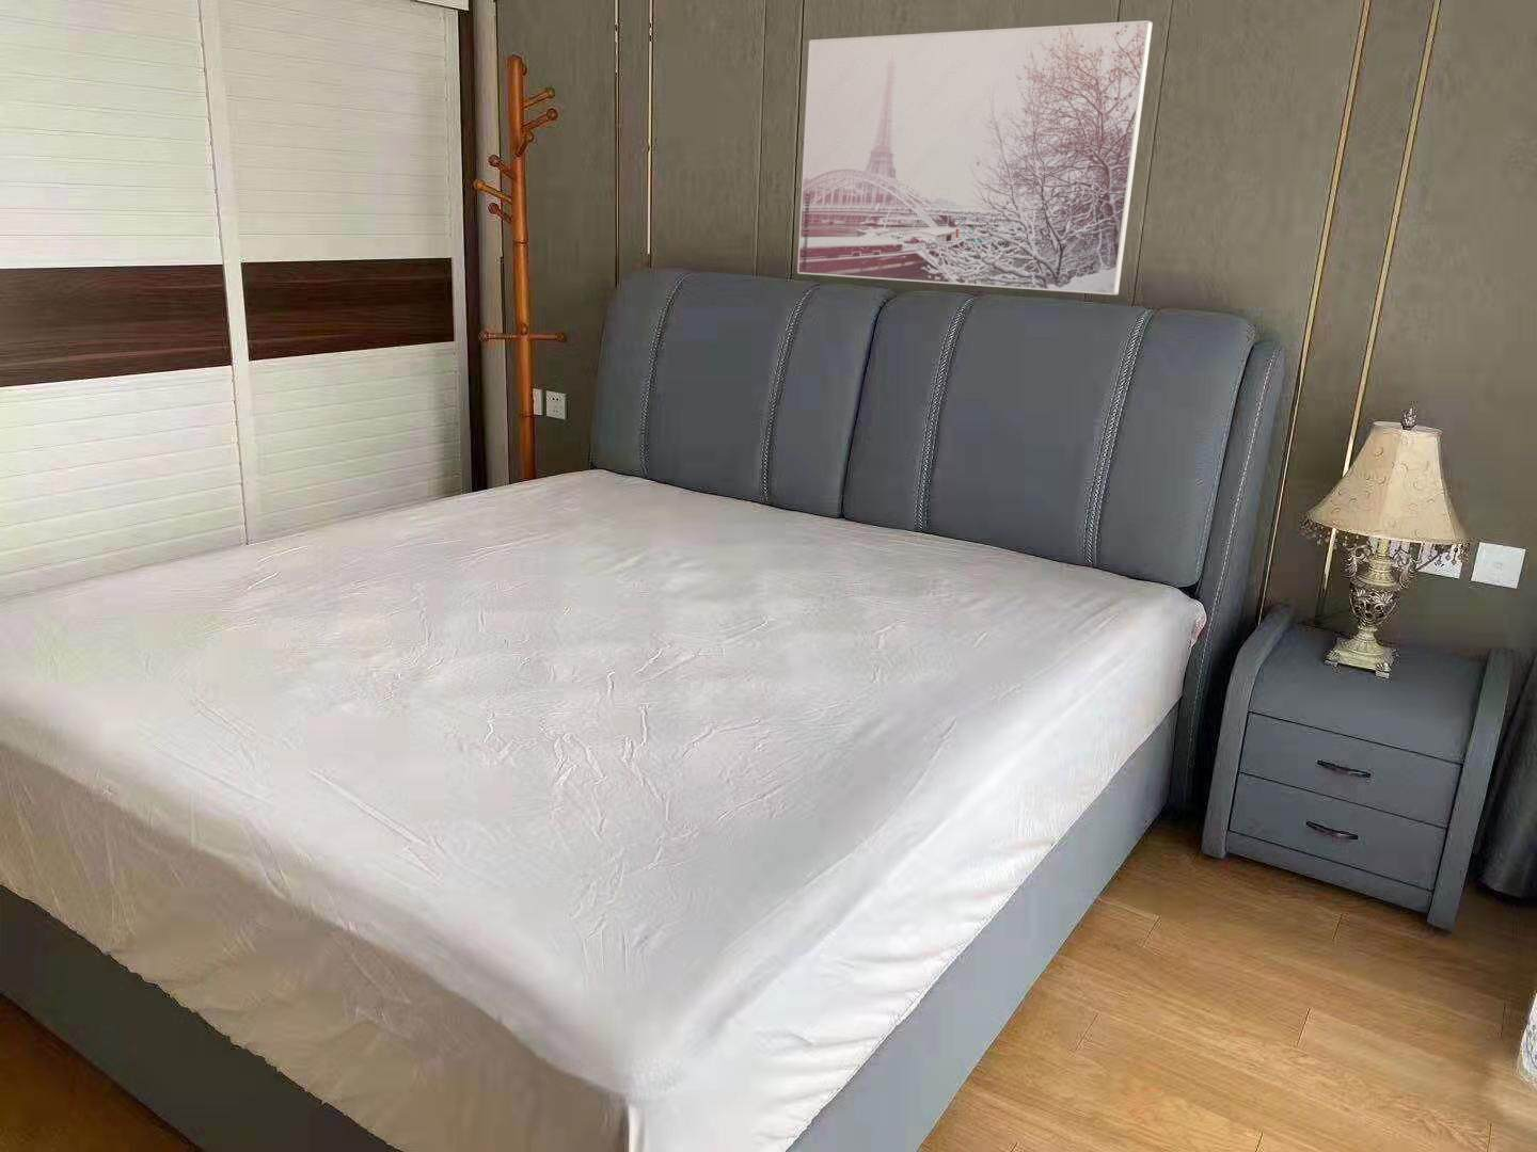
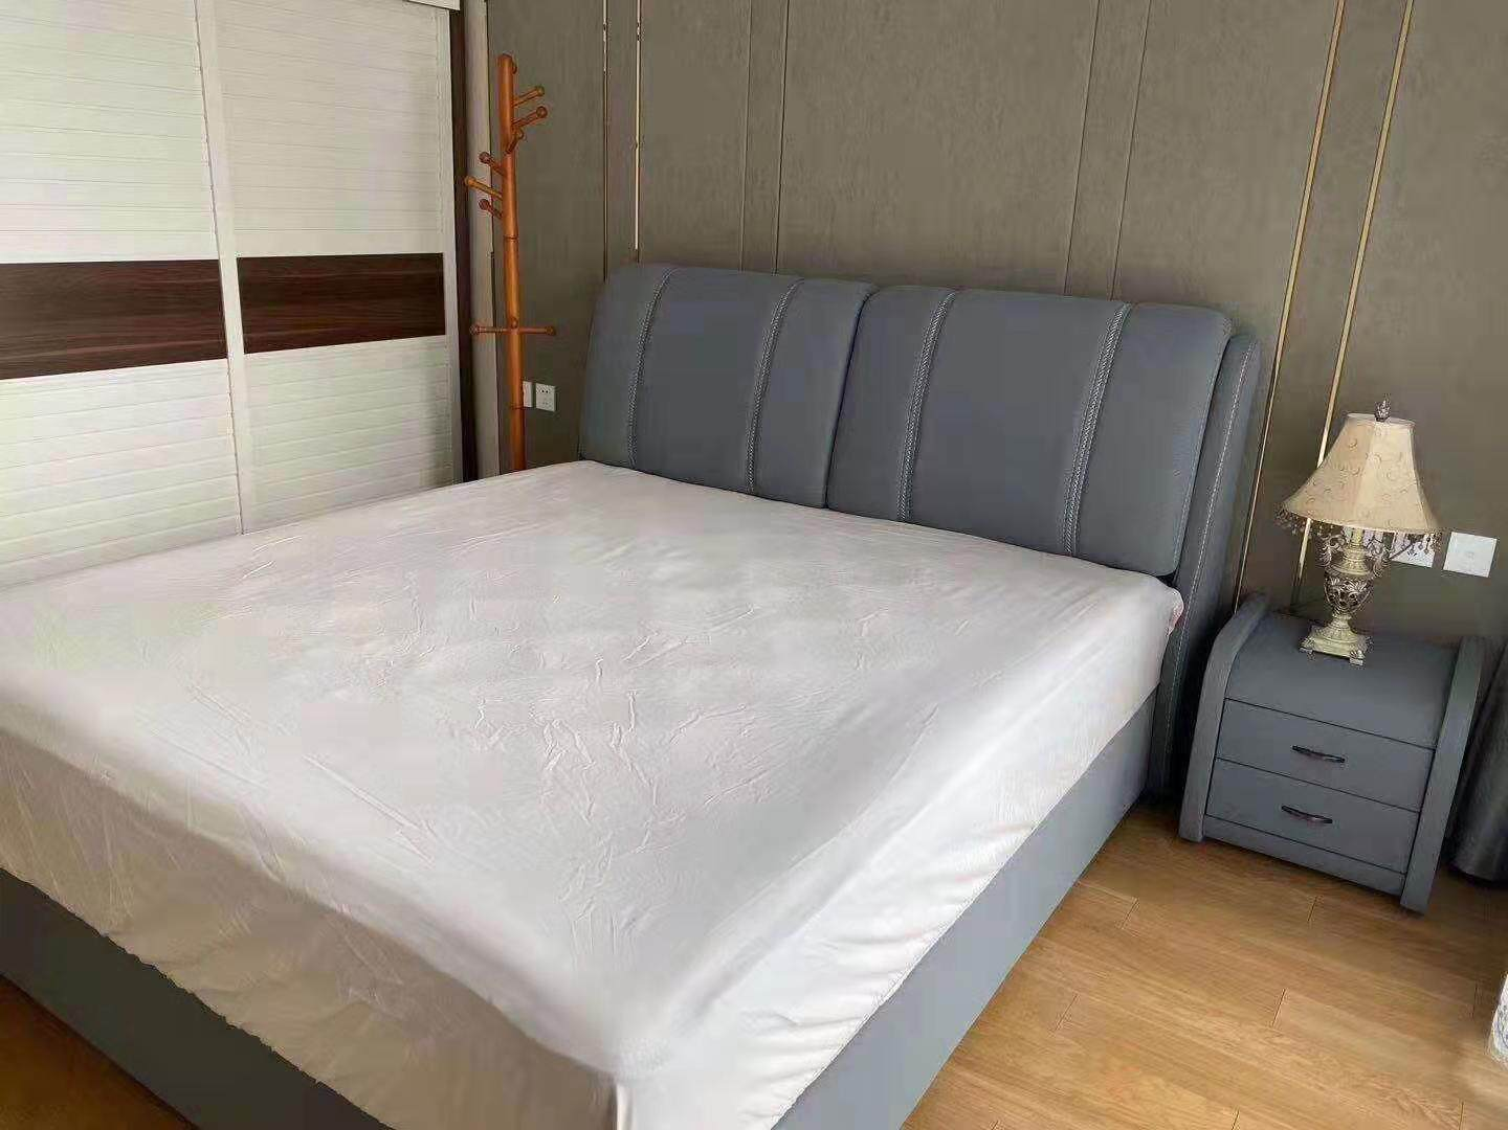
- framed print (955, 161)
